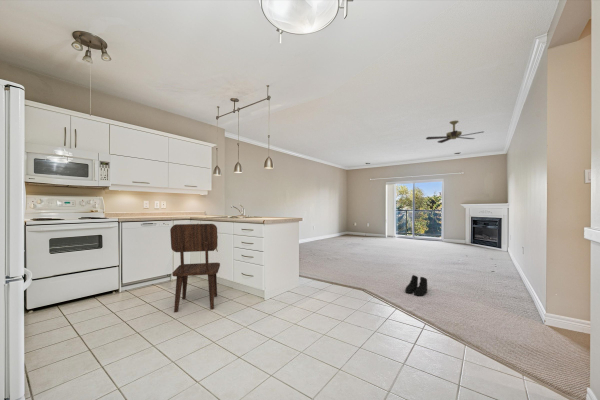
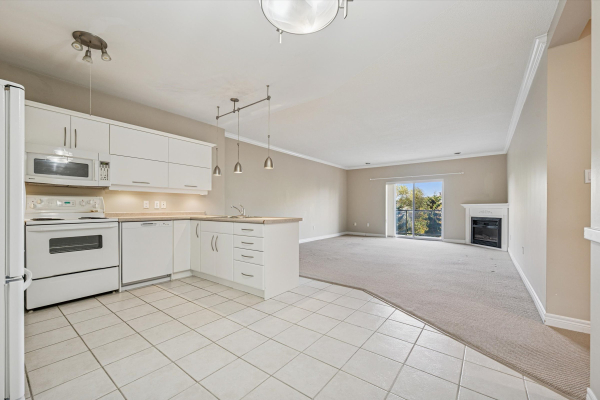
- dining chair (197, 263)
- boots (416, 284)
- ceiling fan (453, 129)
